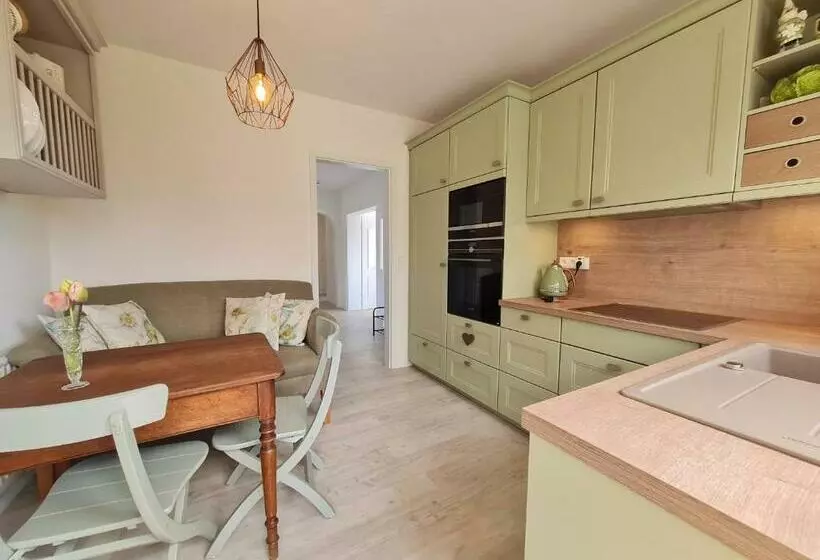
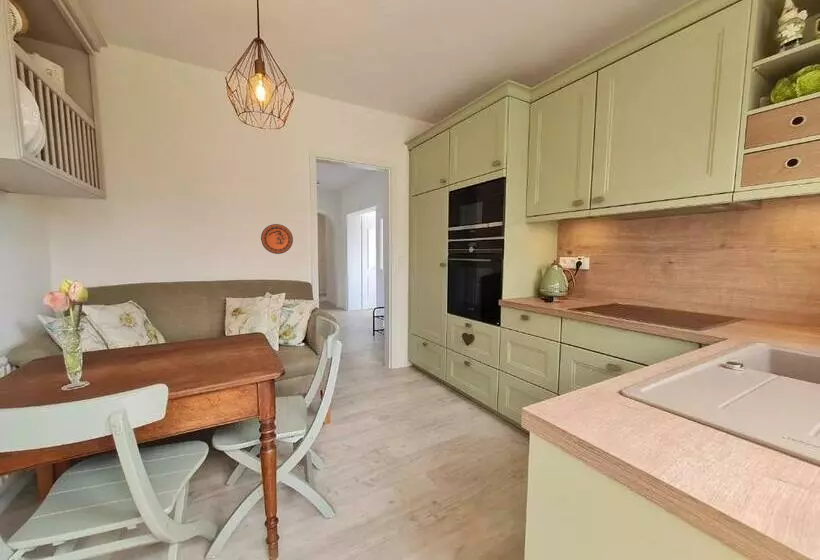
+ decorative plate (277, 239)
